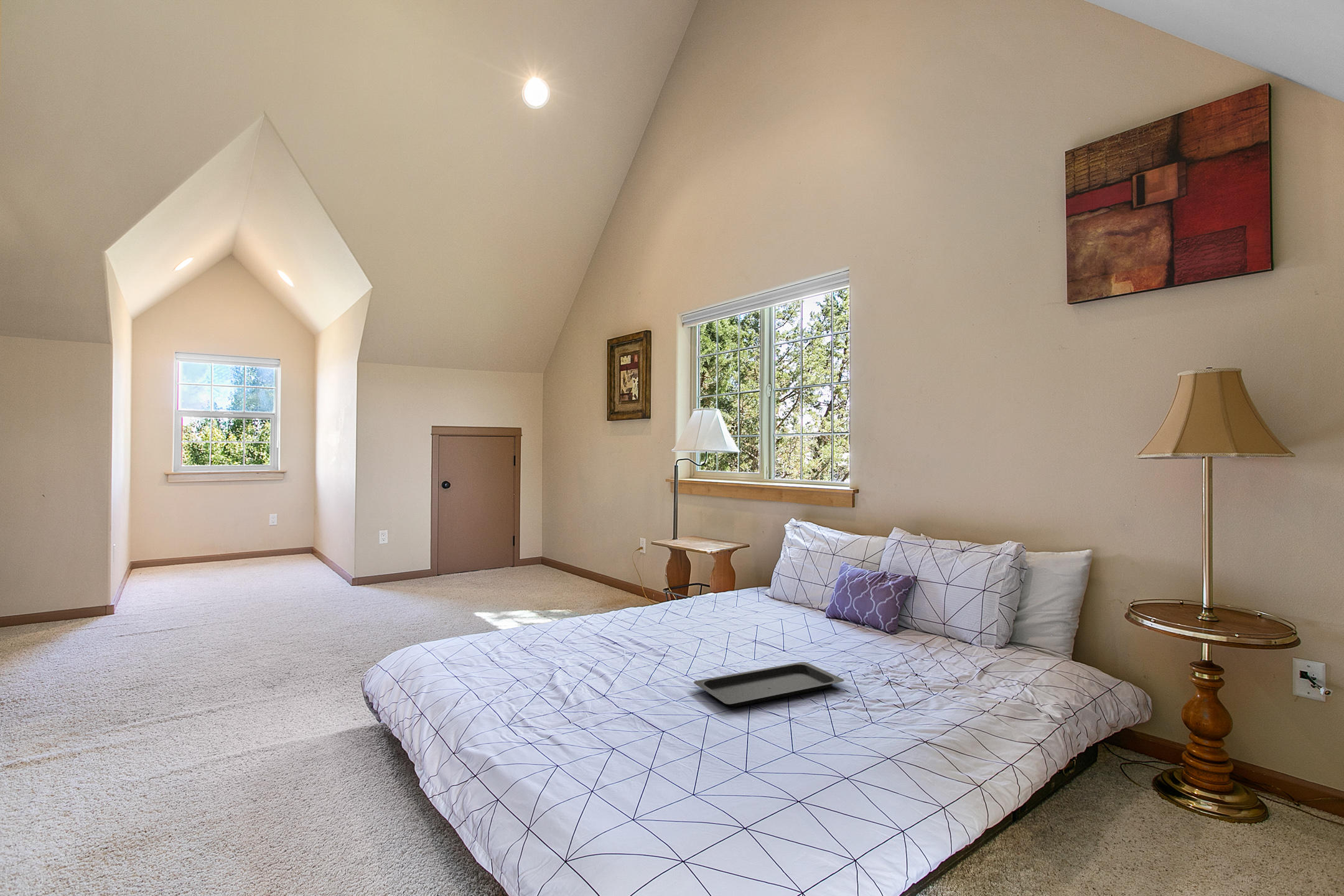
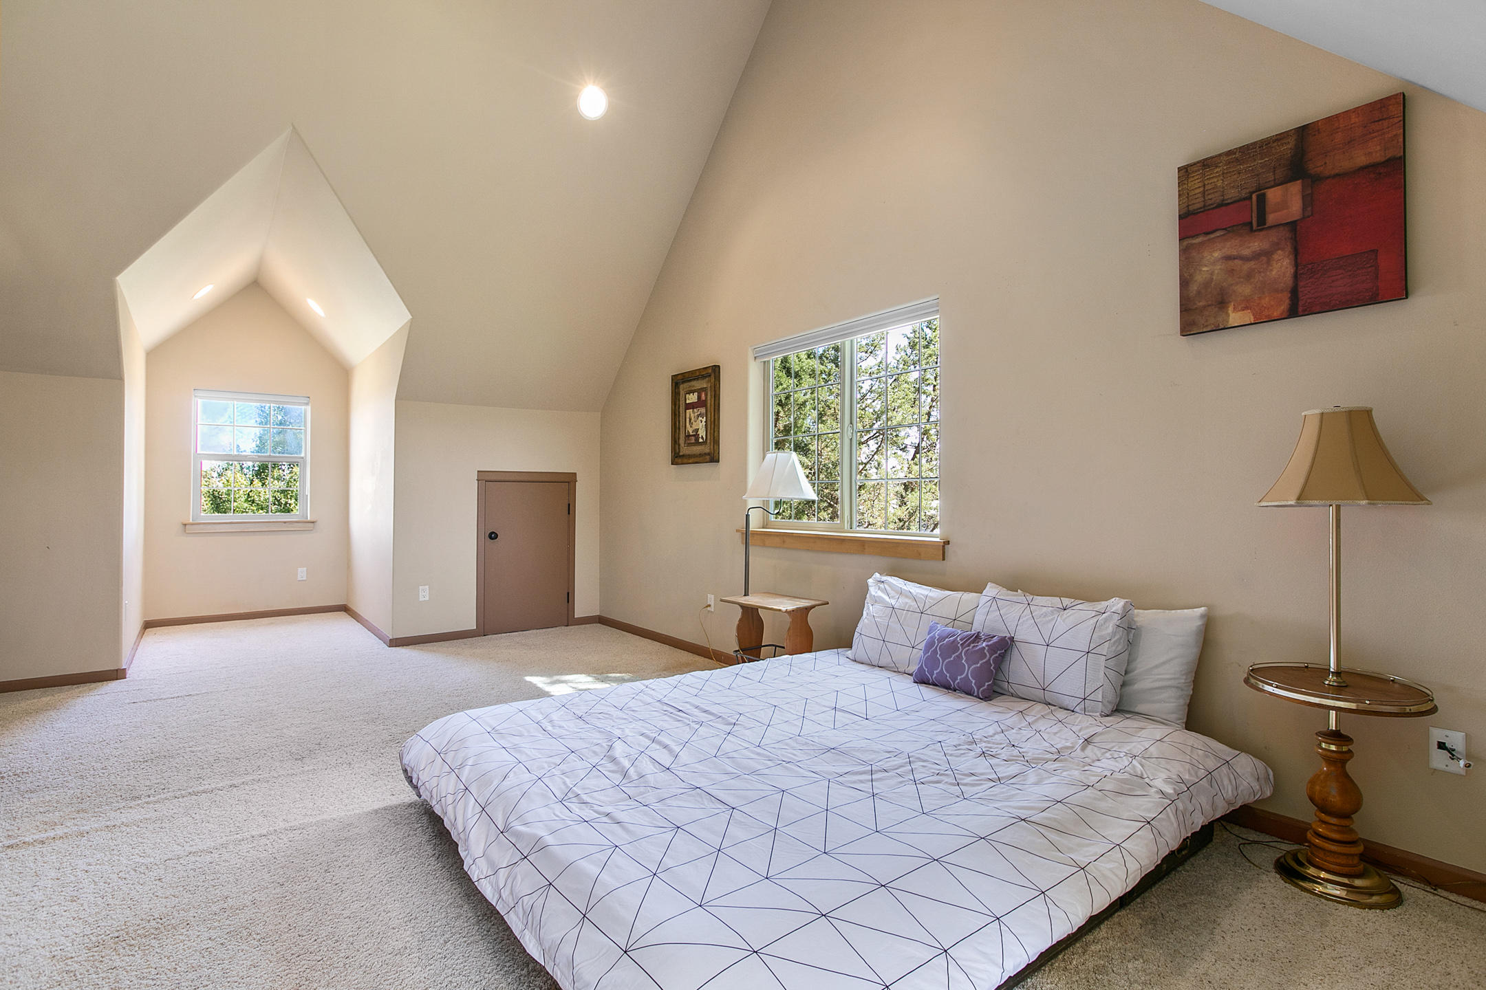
- serving tray (769, 684)
